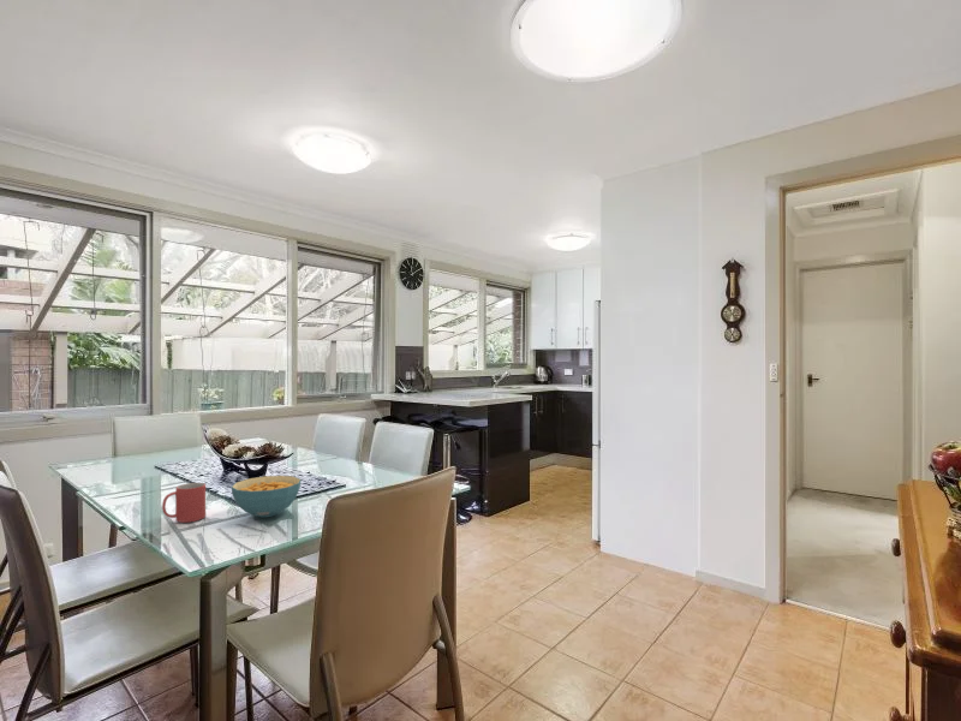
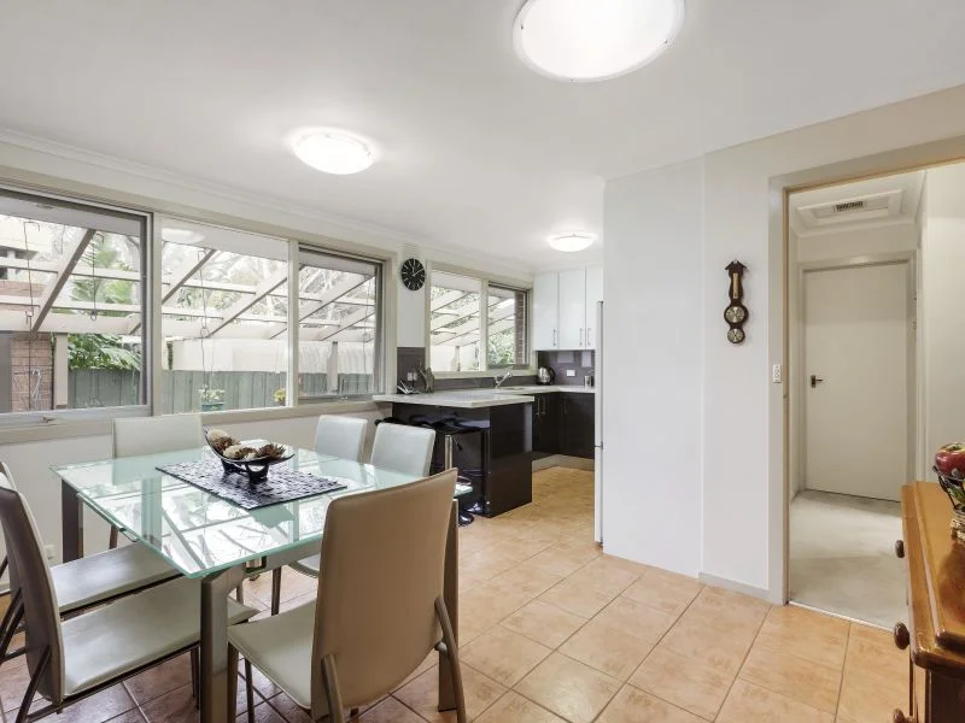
- mug (184, 502)
- cereal bowl (267, 497)
